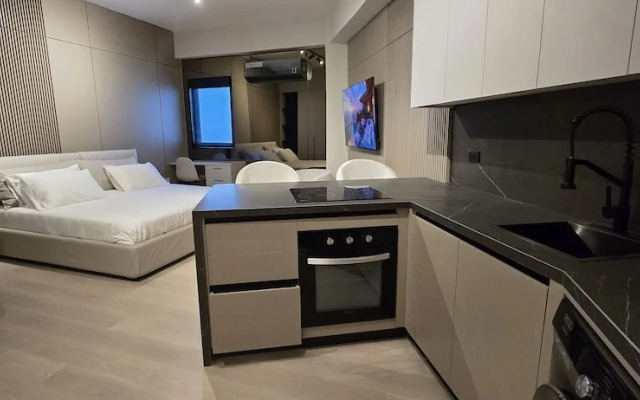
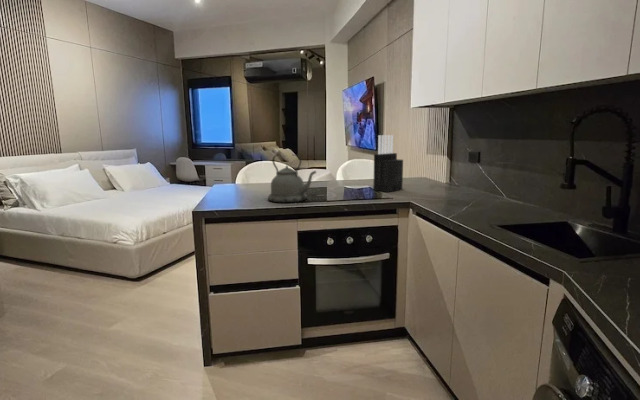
+ kettle (289, 177)
+ knife block (390, 162)
